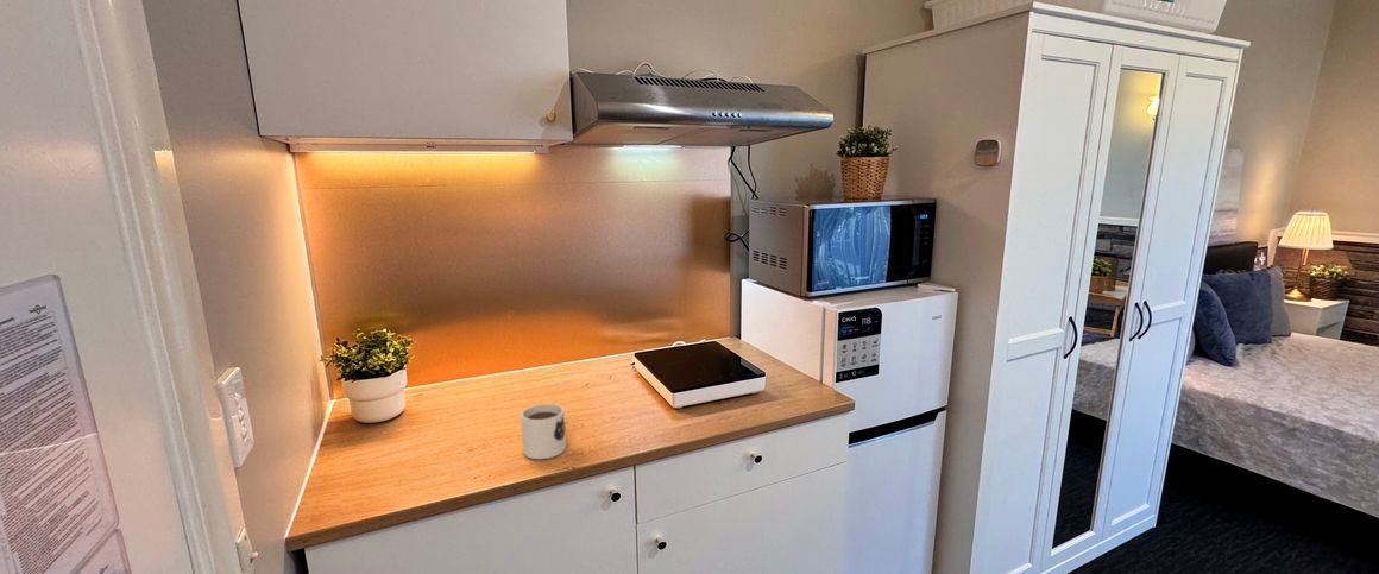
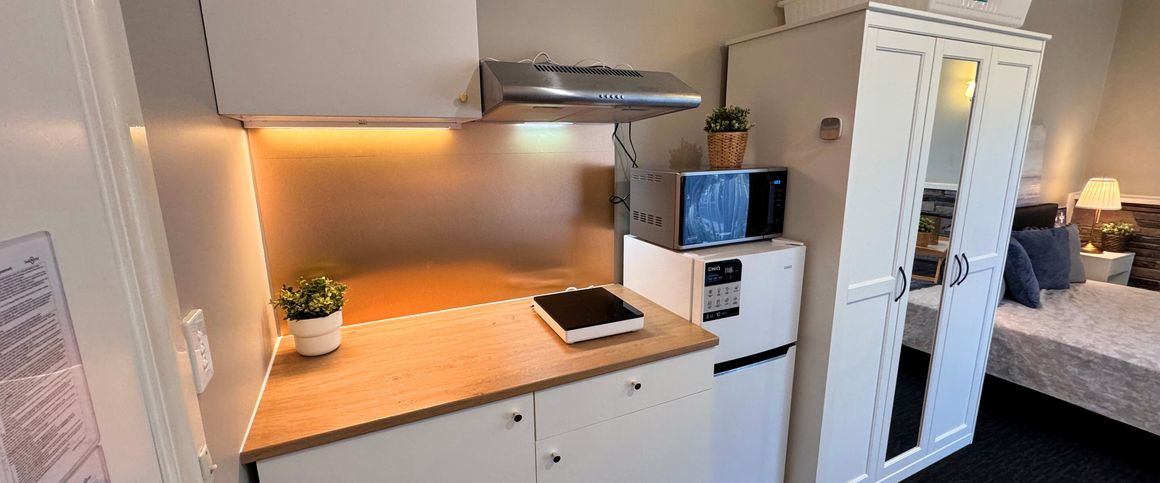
- mug (542, 428)
